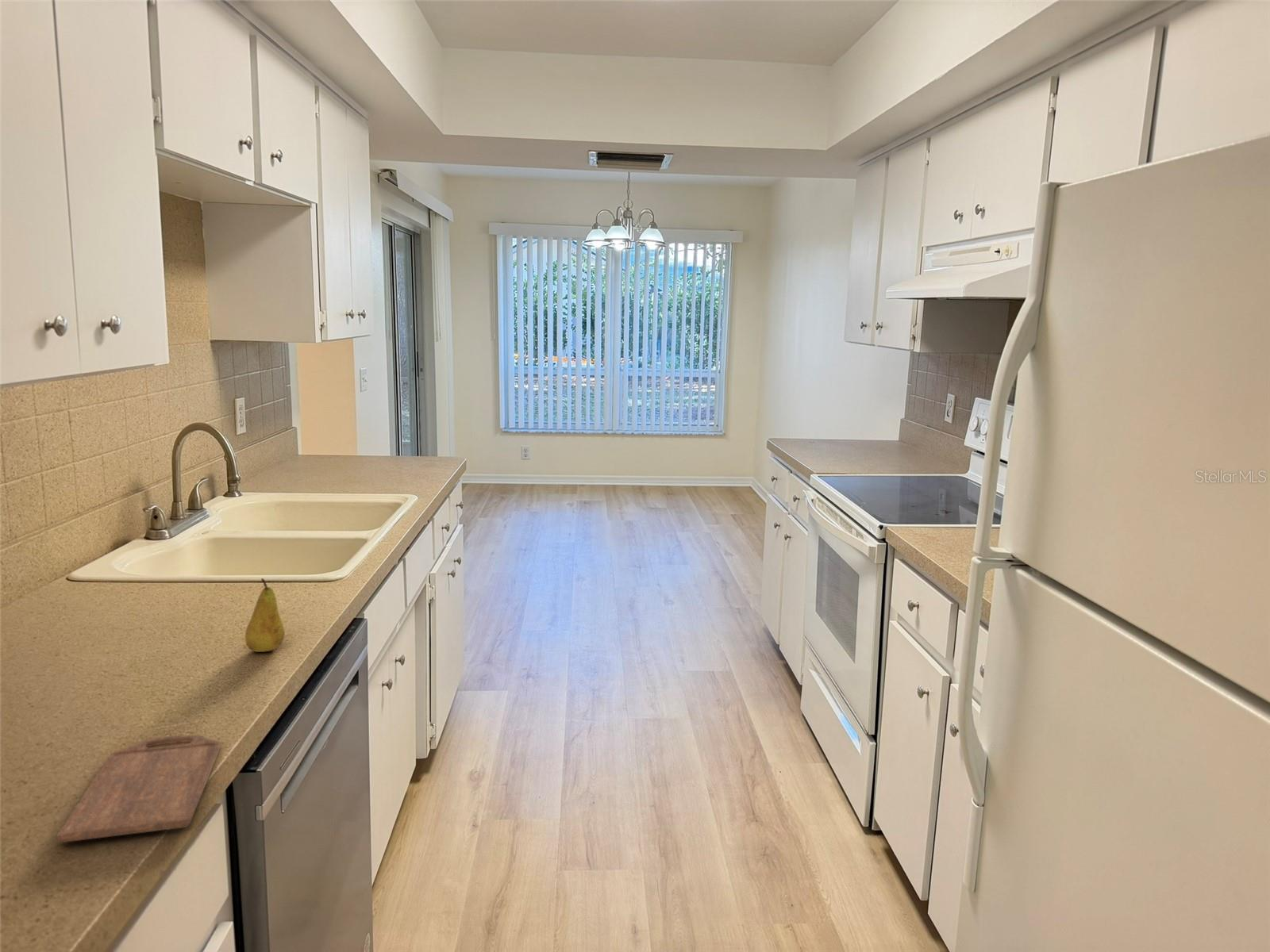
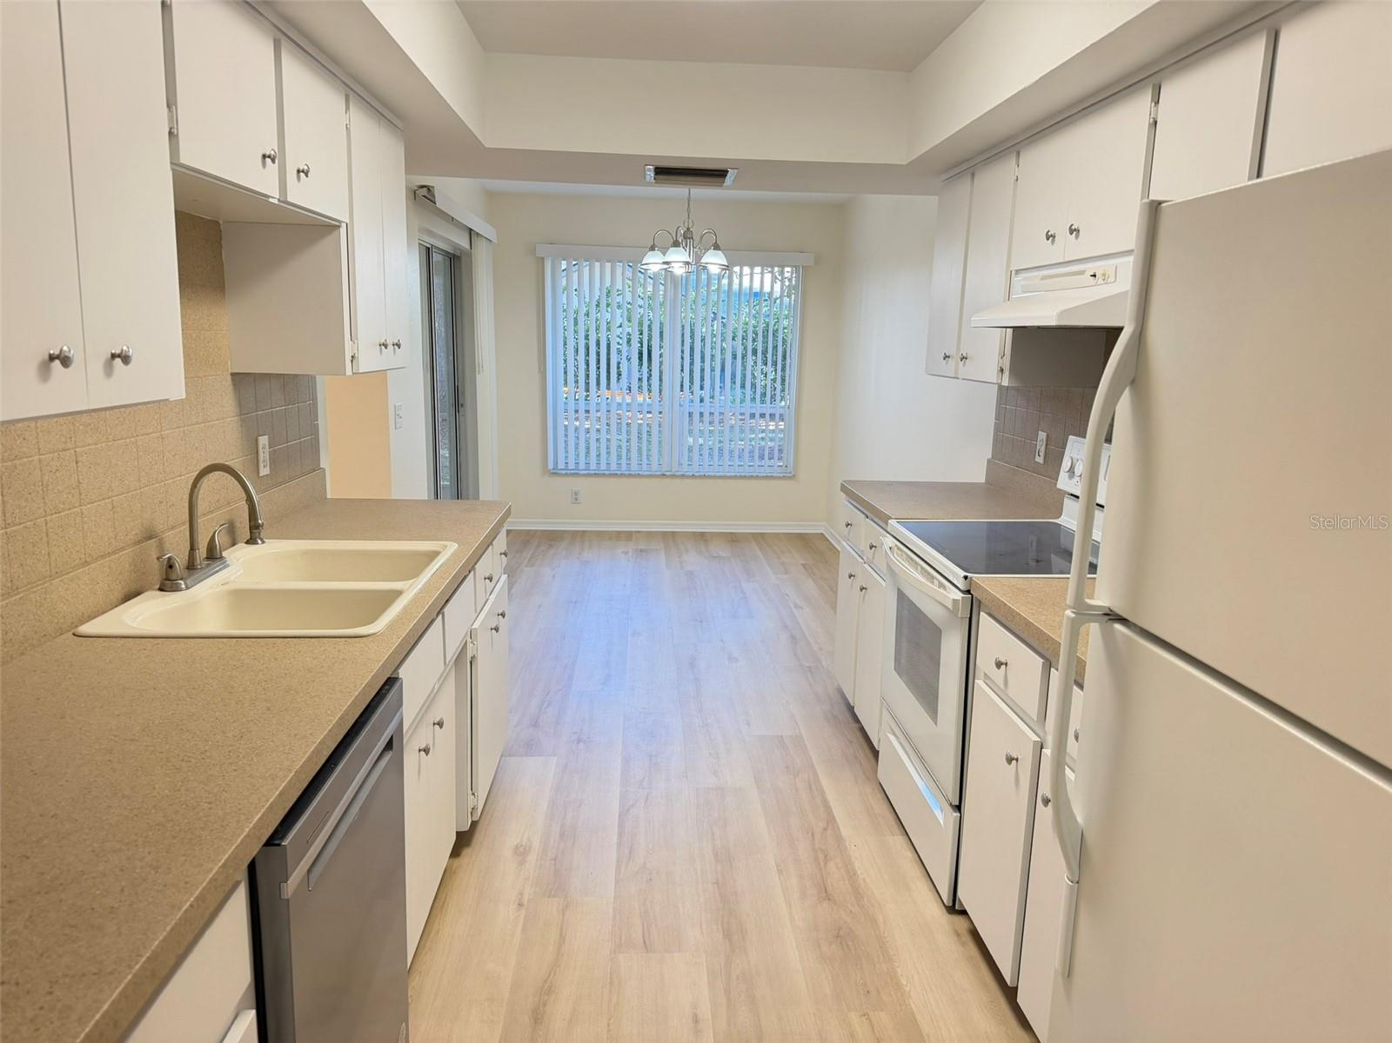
- fruit (264, 613)
- cutting board (151, 780)
